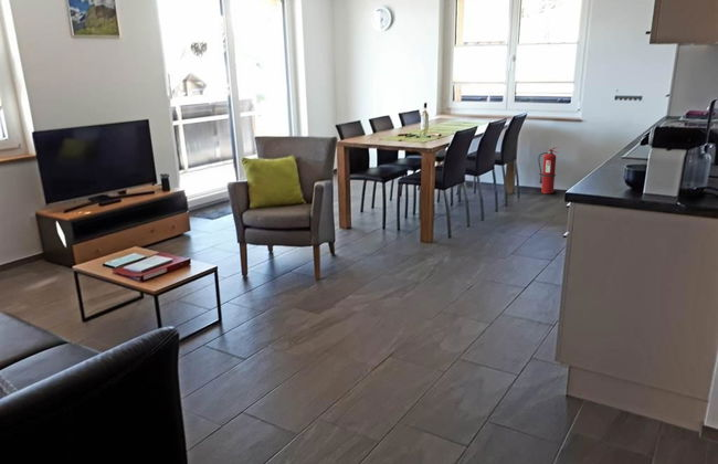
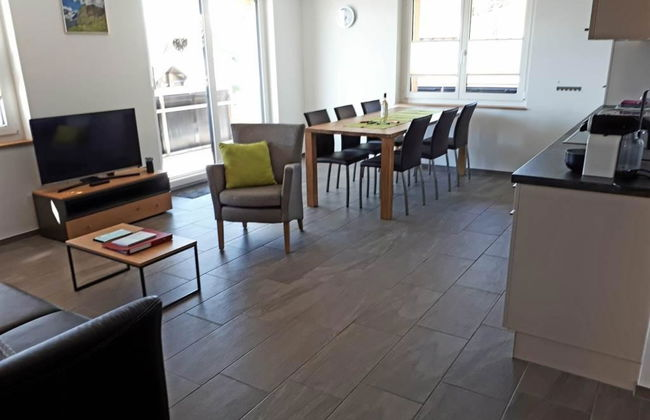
- fire extinguisher (547, 169)
